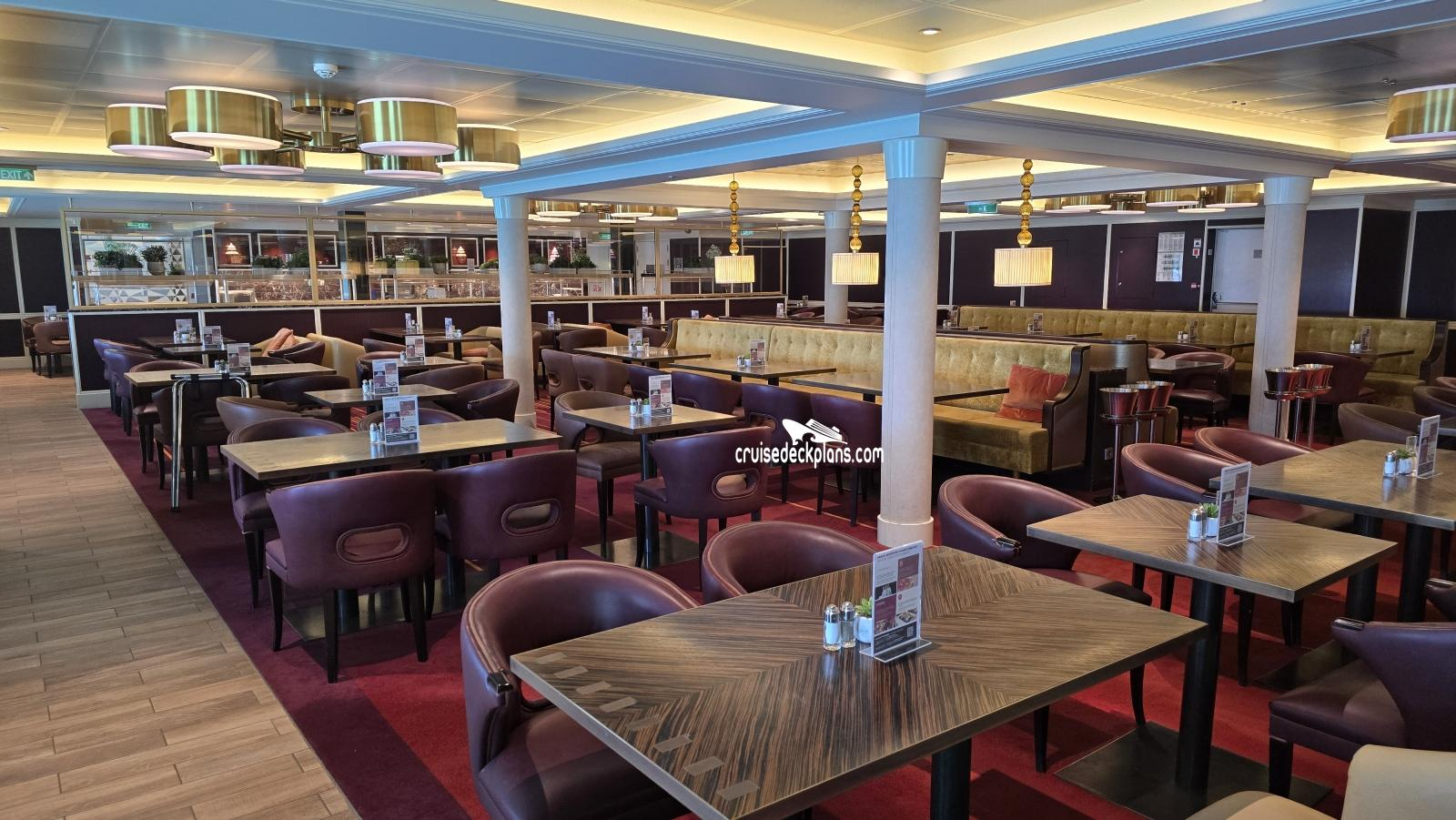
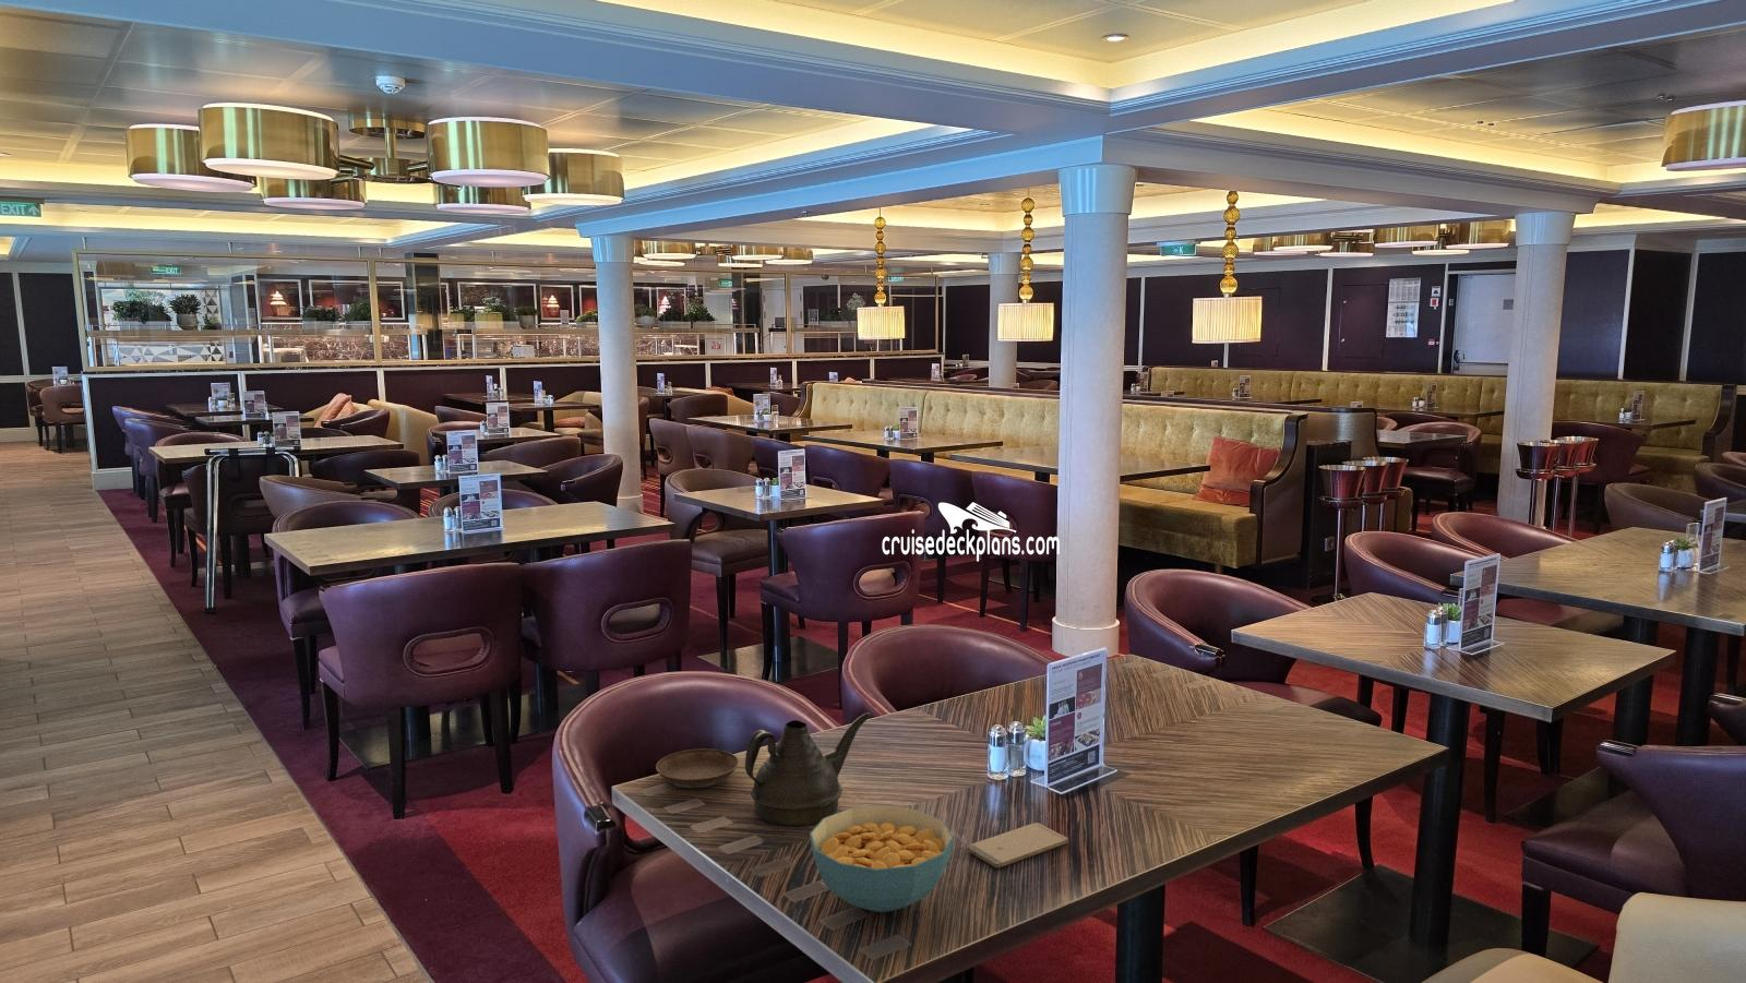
+ teapot (812, 762)
+ smartphone (1017, 844)
+ cereal bowl (880, 868)
+ saucer (697, 770)
